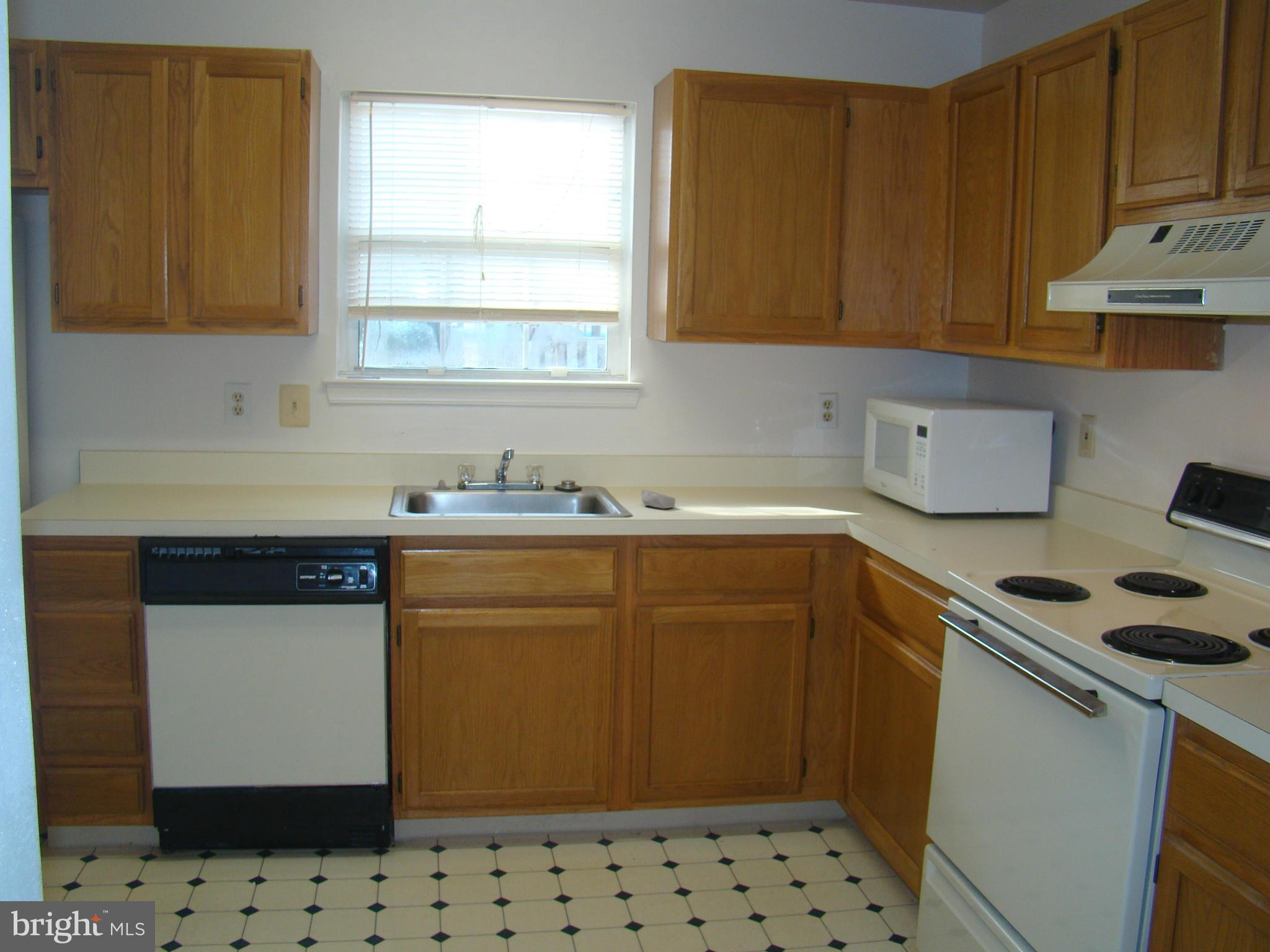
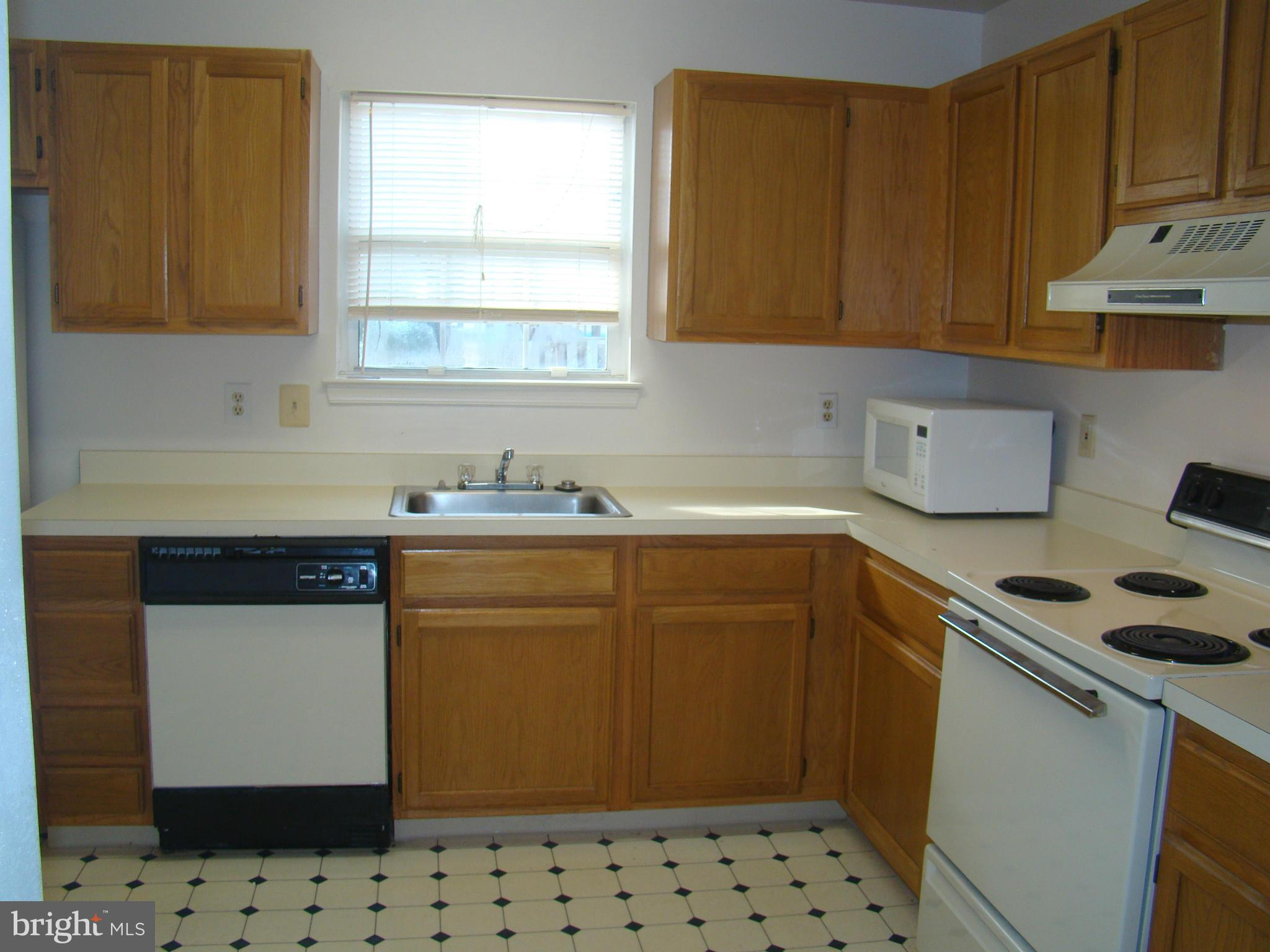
- soap bar (657, 498)
